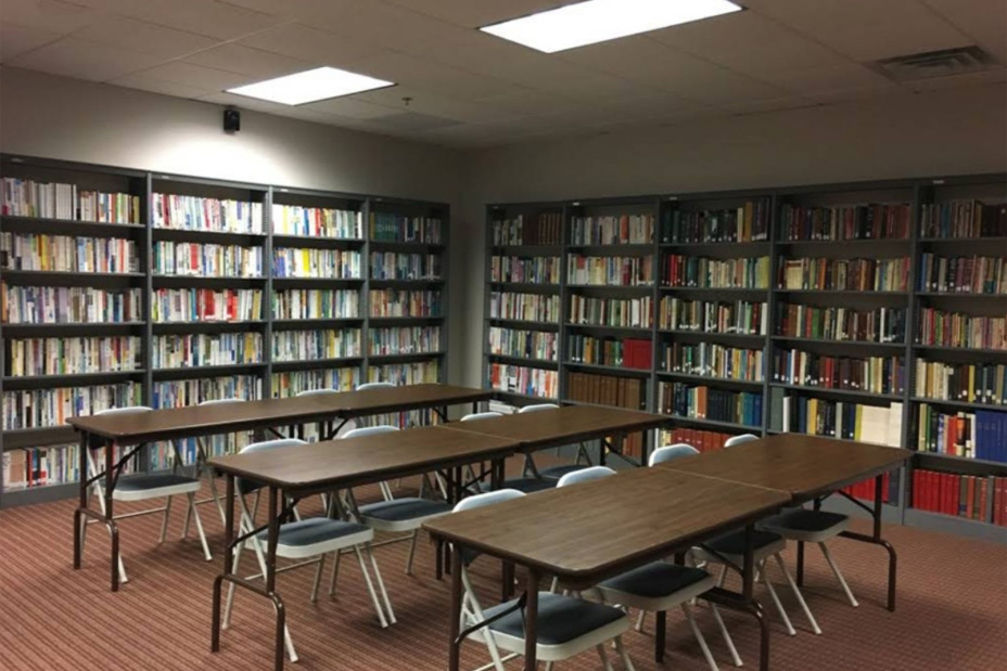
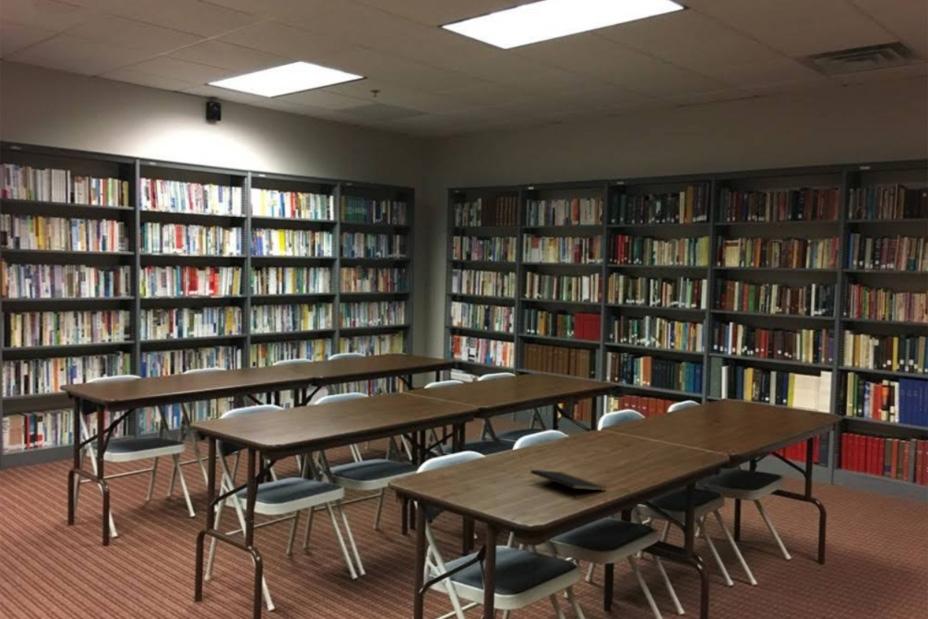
+ notepad (567, 480)
